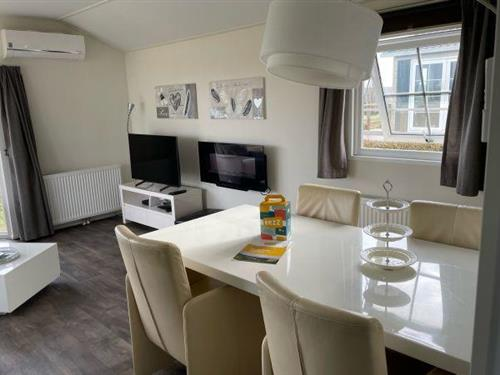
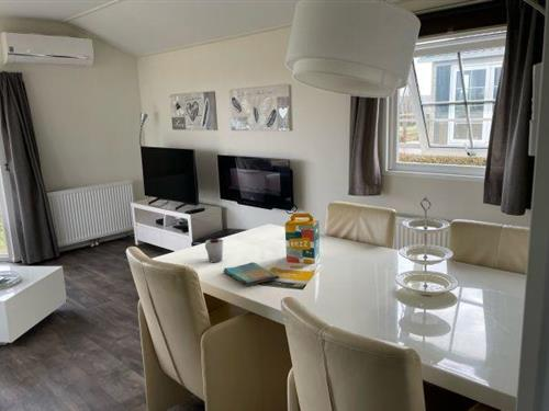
+ cup (212, 250)
+ dish towel (250, 273)
